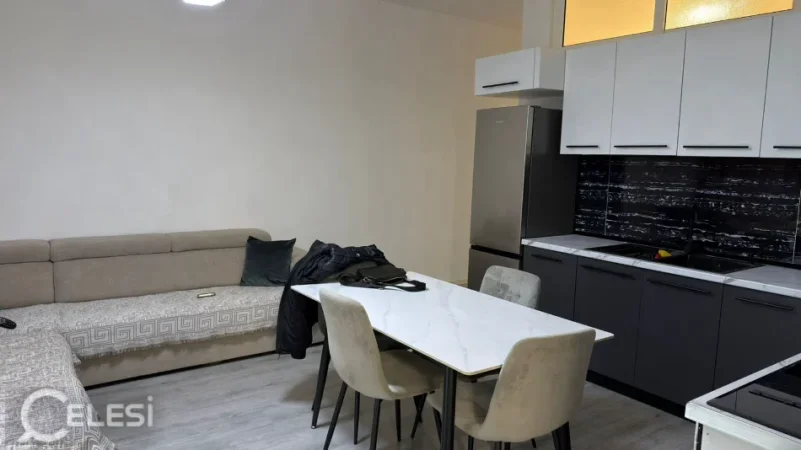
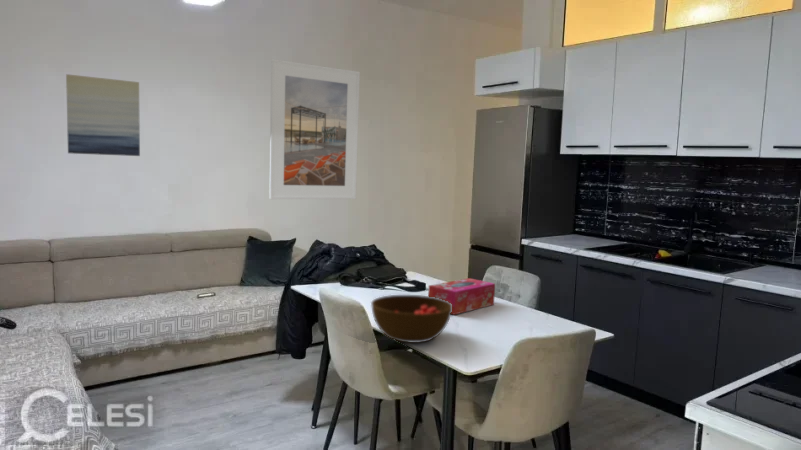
+ wall art (104, 116)
+ tissue box (462, 295)
+ bowl (411, 320)
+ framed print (316, 133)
